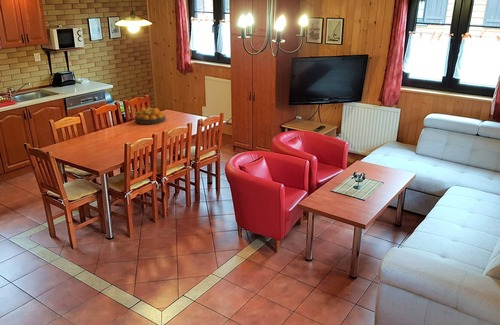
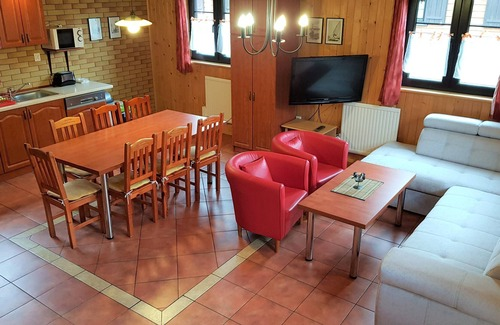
- fruit bowl (150, 114)
